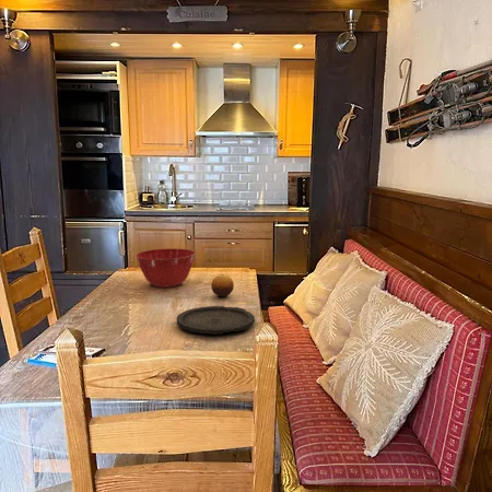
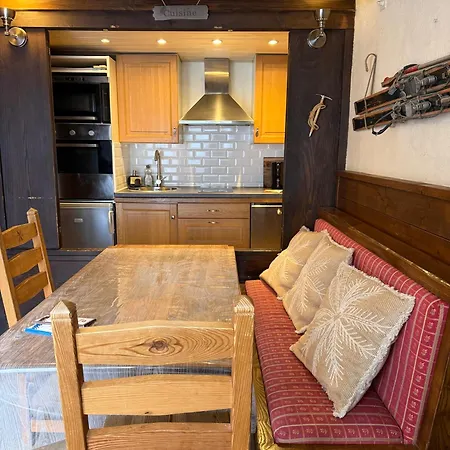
- mixing bowl (166, 268)
- fruit (222, 285)
- plate (215, 319)
